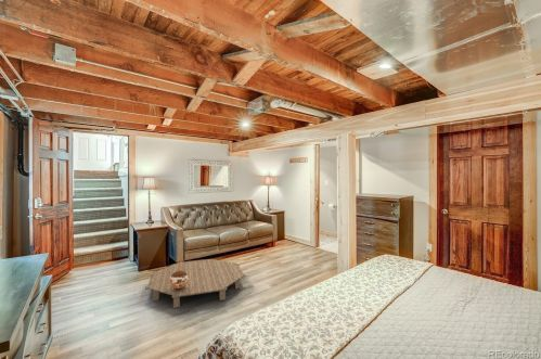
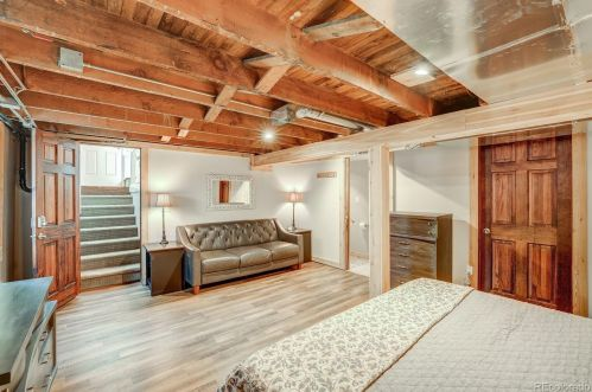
- decorative sphere (179, 279)
- coffee table (197, 279)
